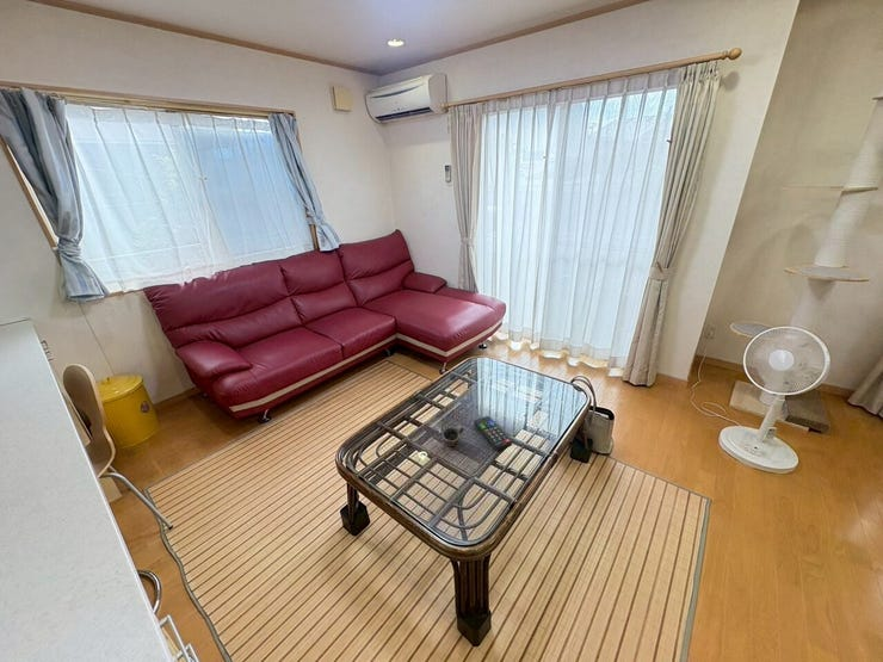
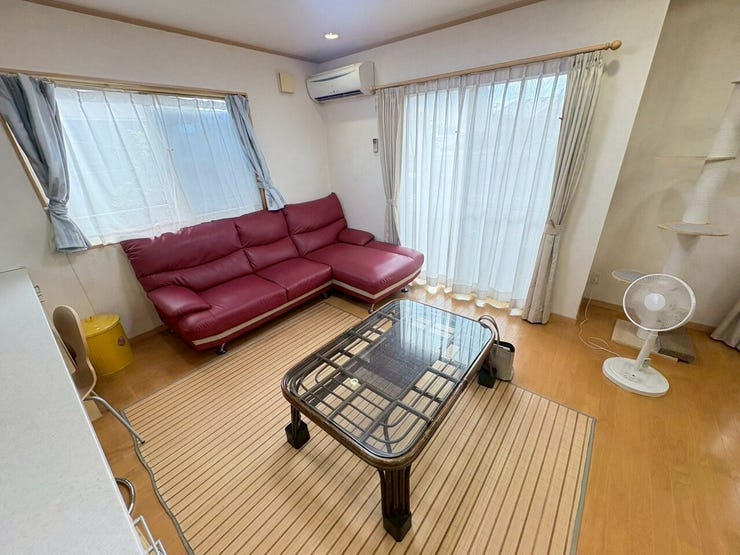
- cup (452, 437)
- remote control (492, 432)
